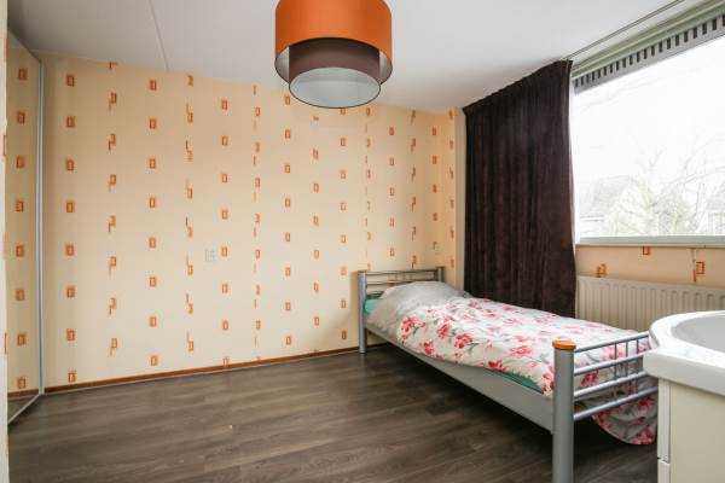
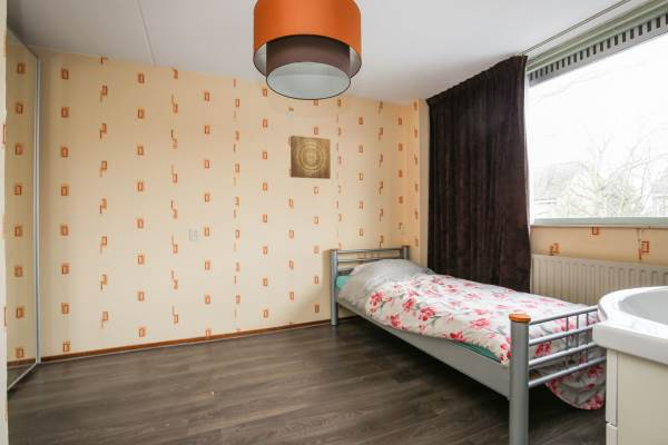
+ wall art (311, 157)
